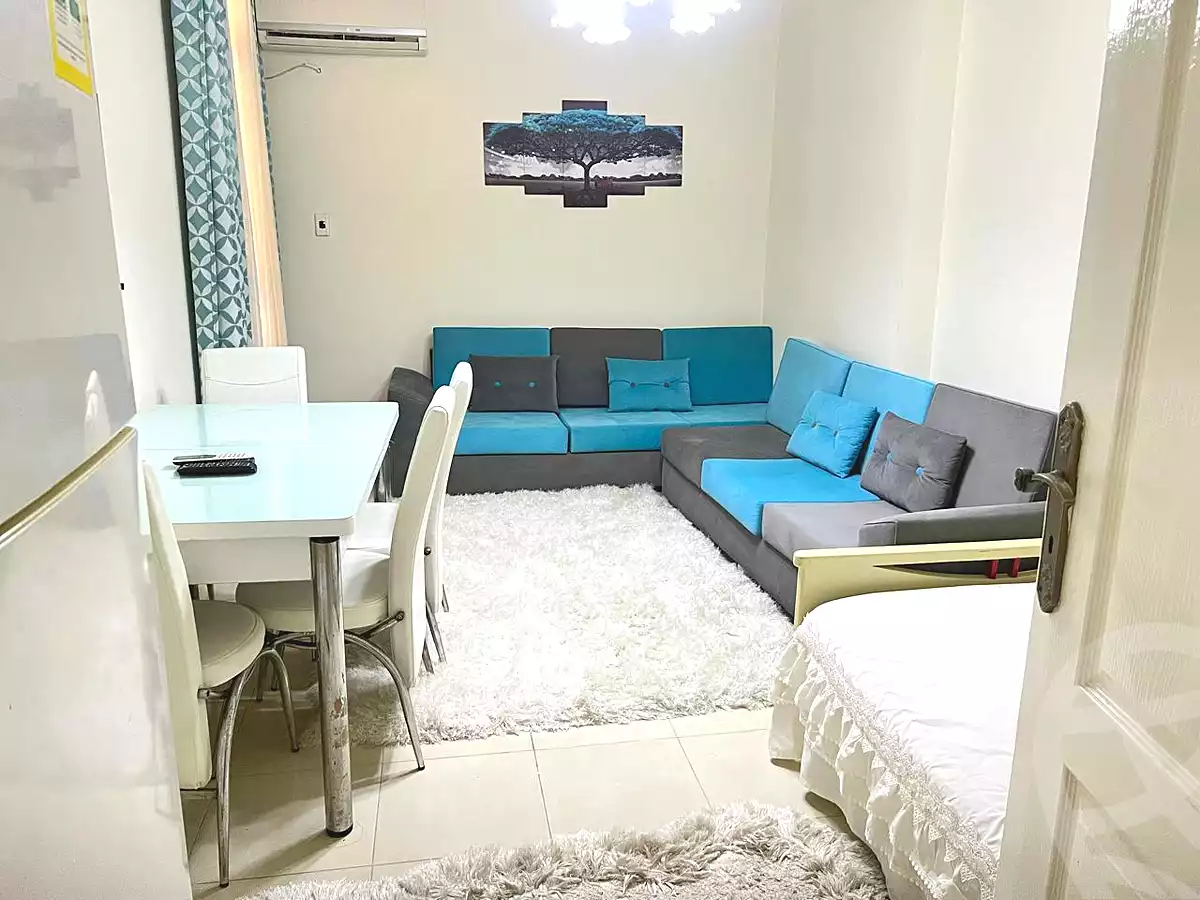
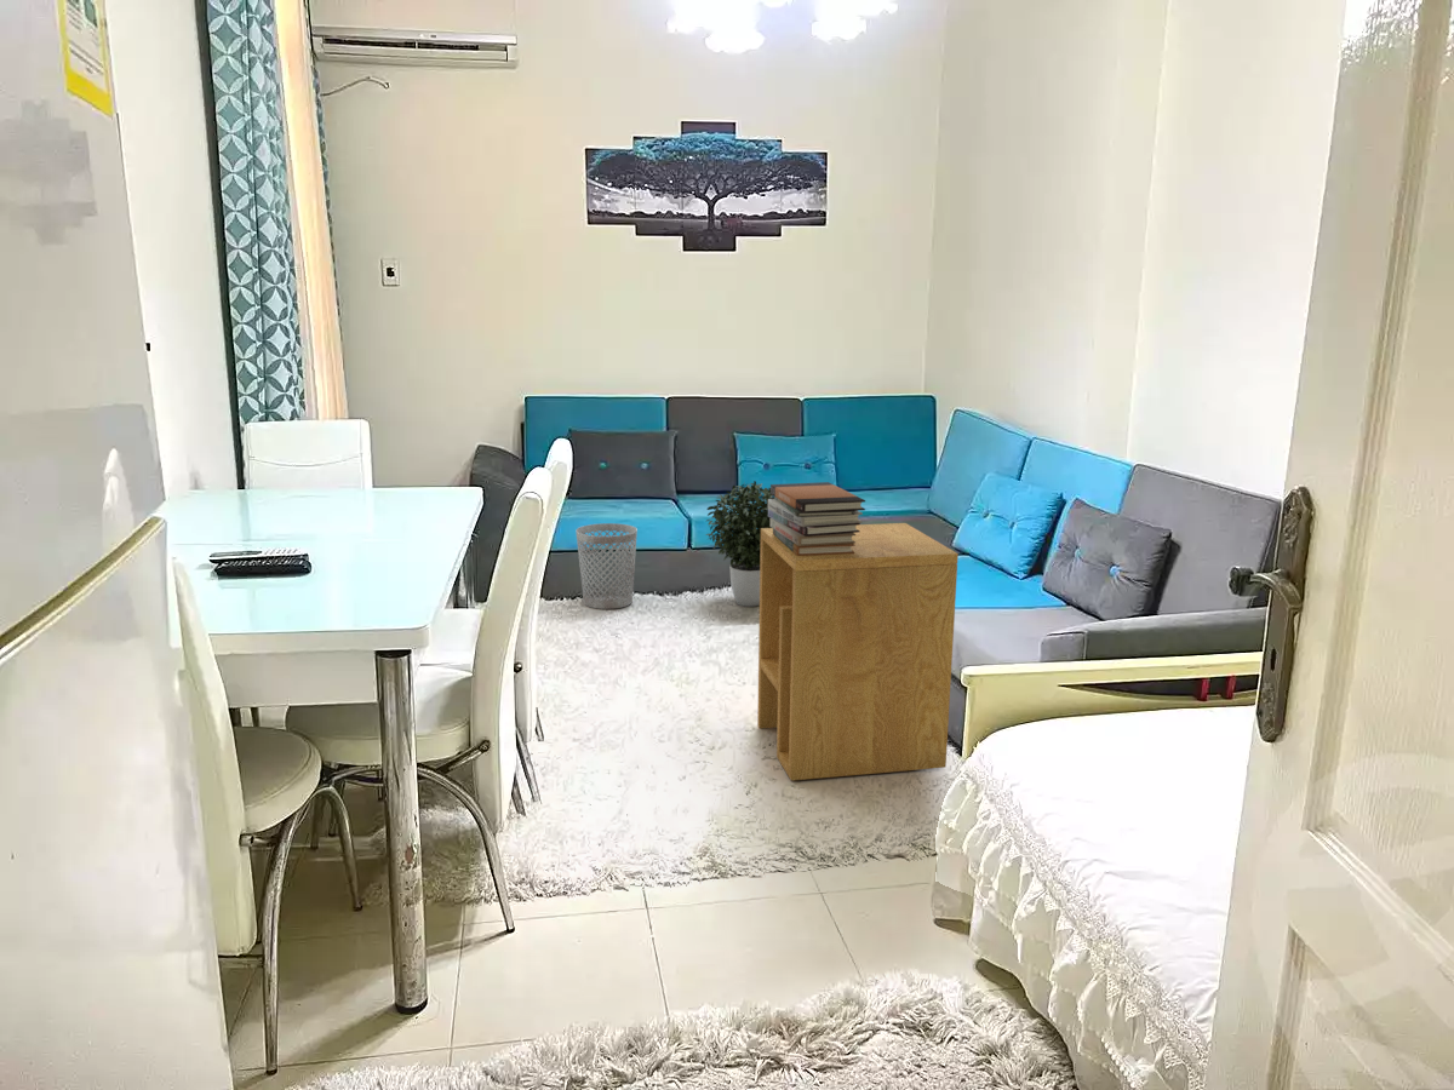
+ potted plant (749, 543)
+ side table (851, 644)
+ book stack (813, 516)
+ wastebasket (607, 567)
